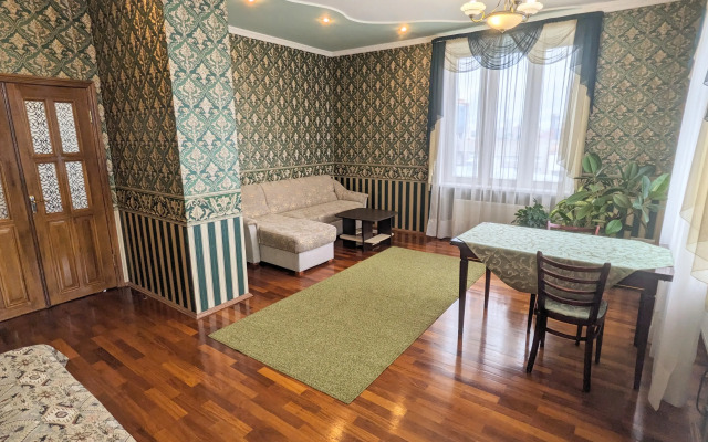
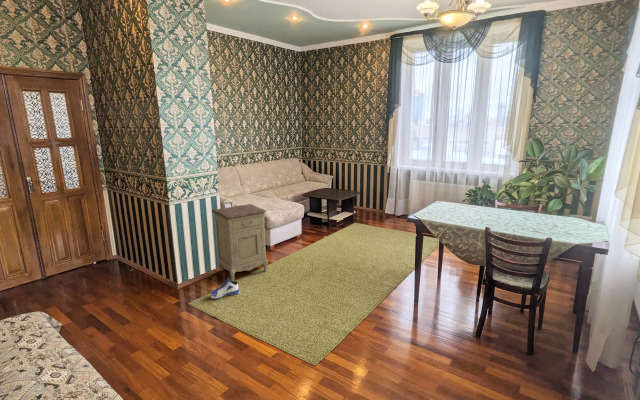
+ nightstand (242, 241)
+ sneaker (224, 286)
